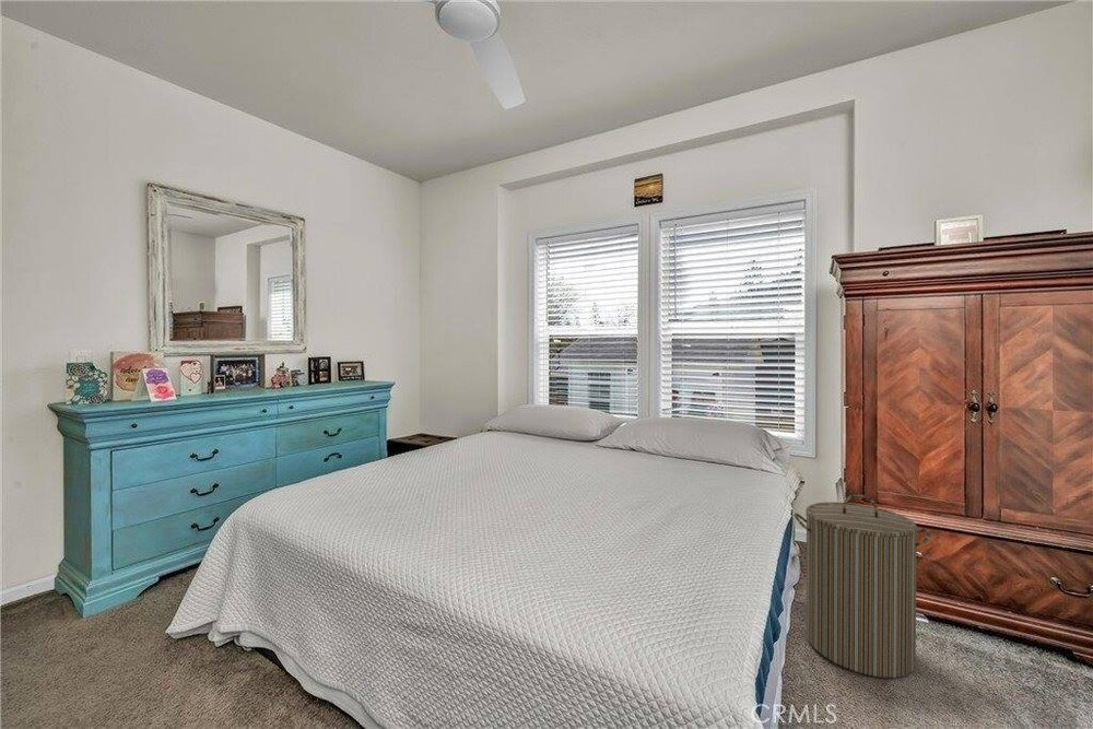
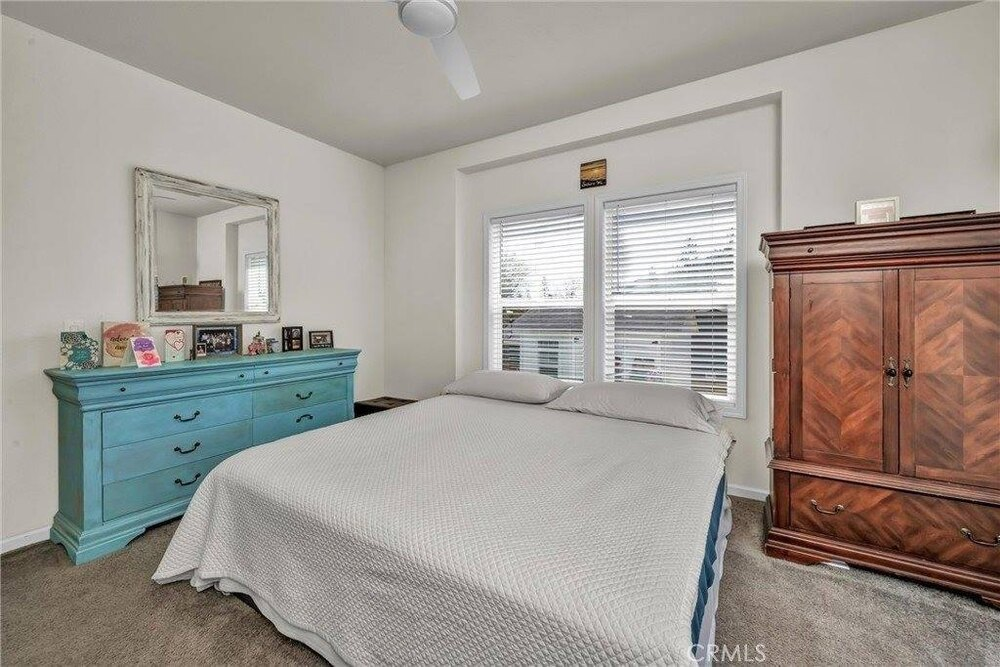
- laundry hamper (857, 571)
